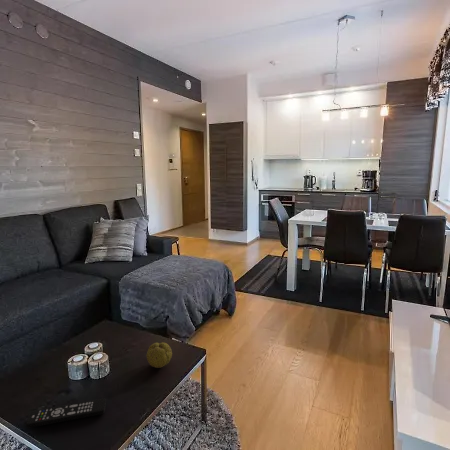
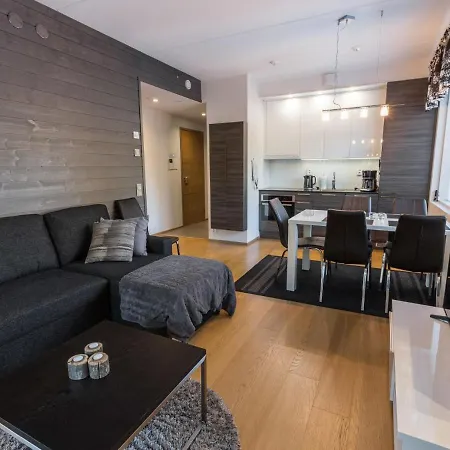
- remote control (68, 413)
- fruit (158, 355)
